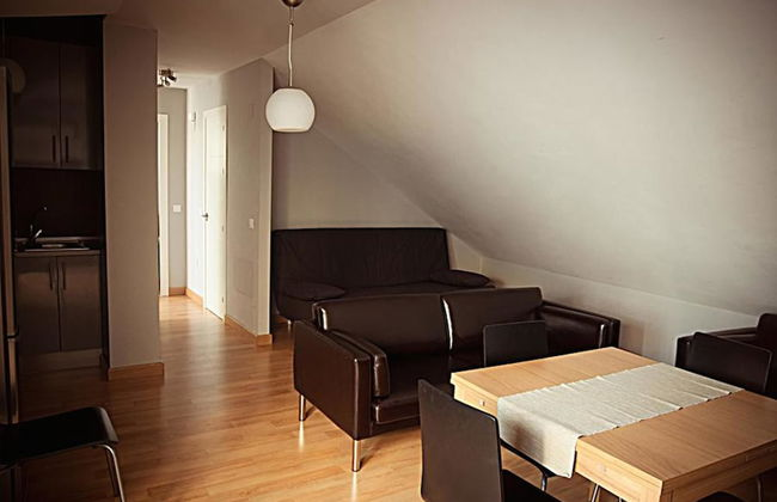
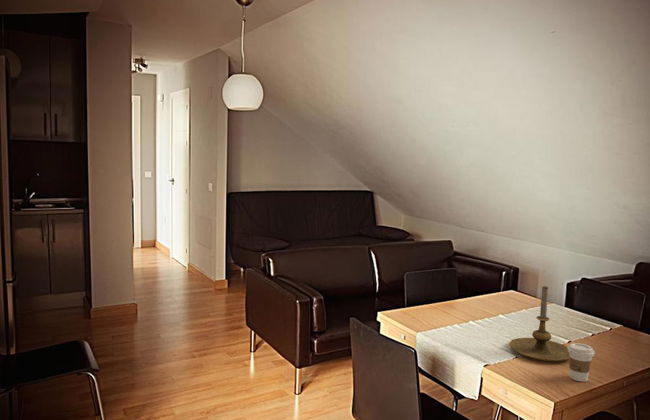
+ candle holder (542, 319)
+ coffee cup (579, 362)
